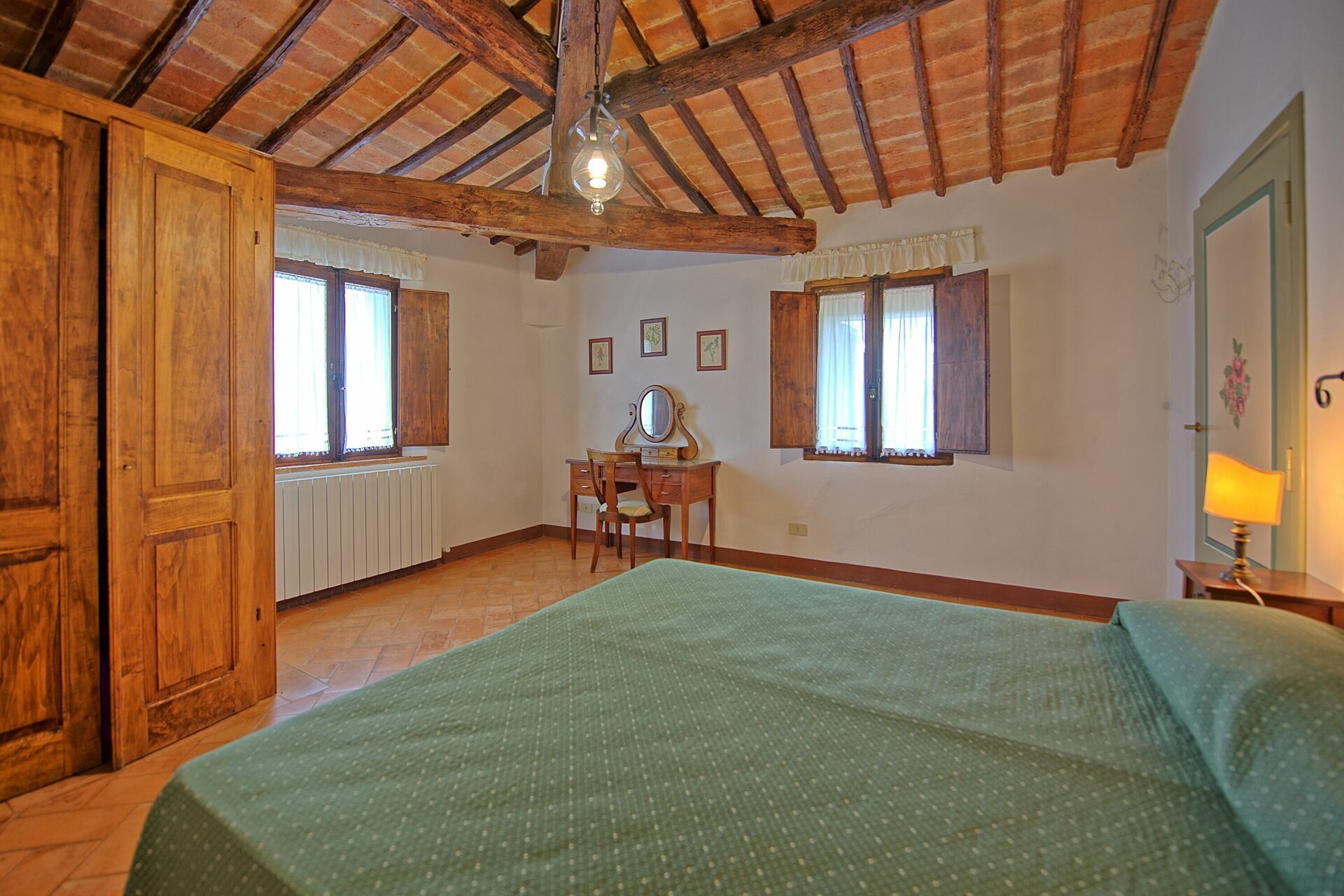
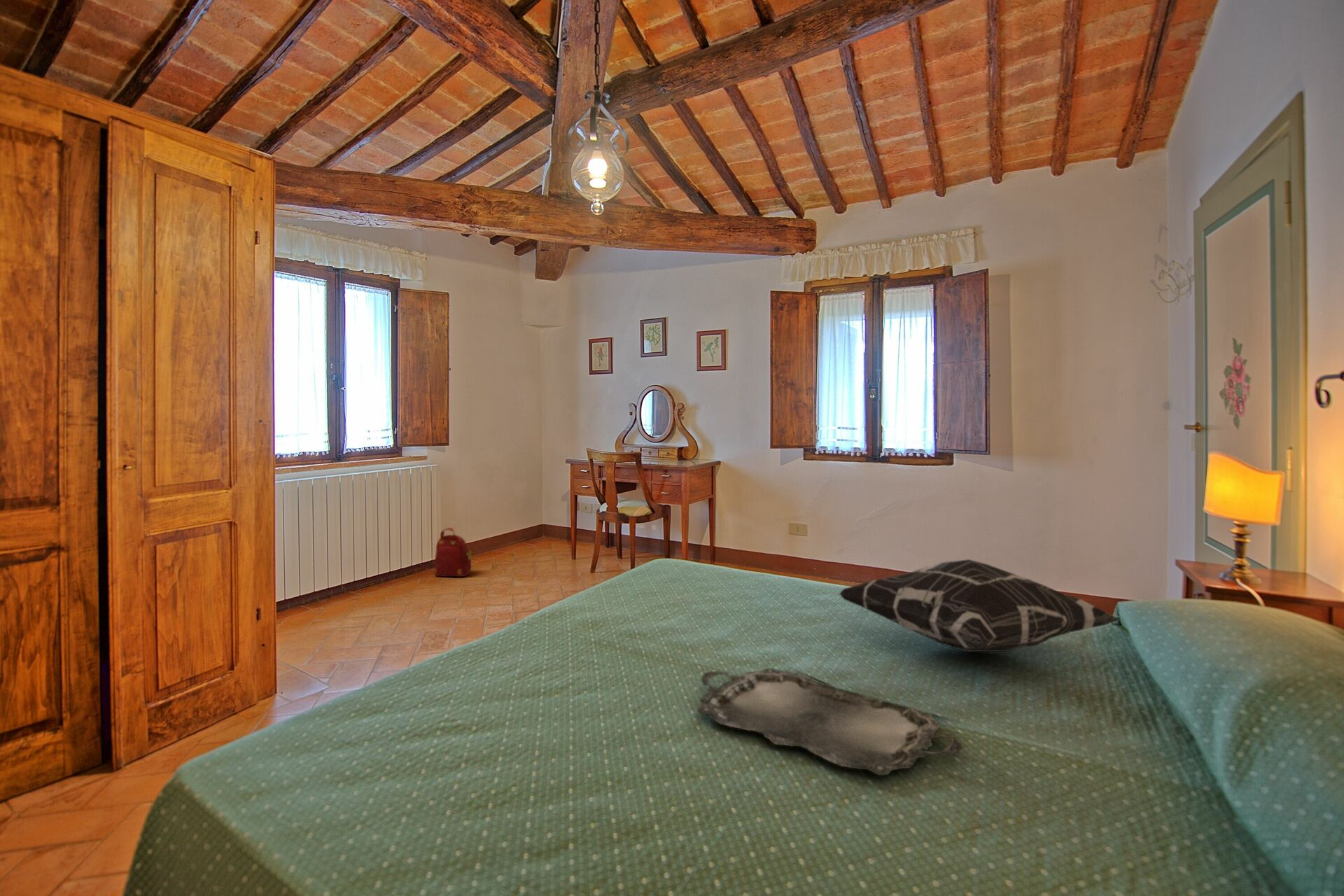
+ decorative pillow (967, 603)
+ backpack (453, 550)
+ serving tray (814, 712)
